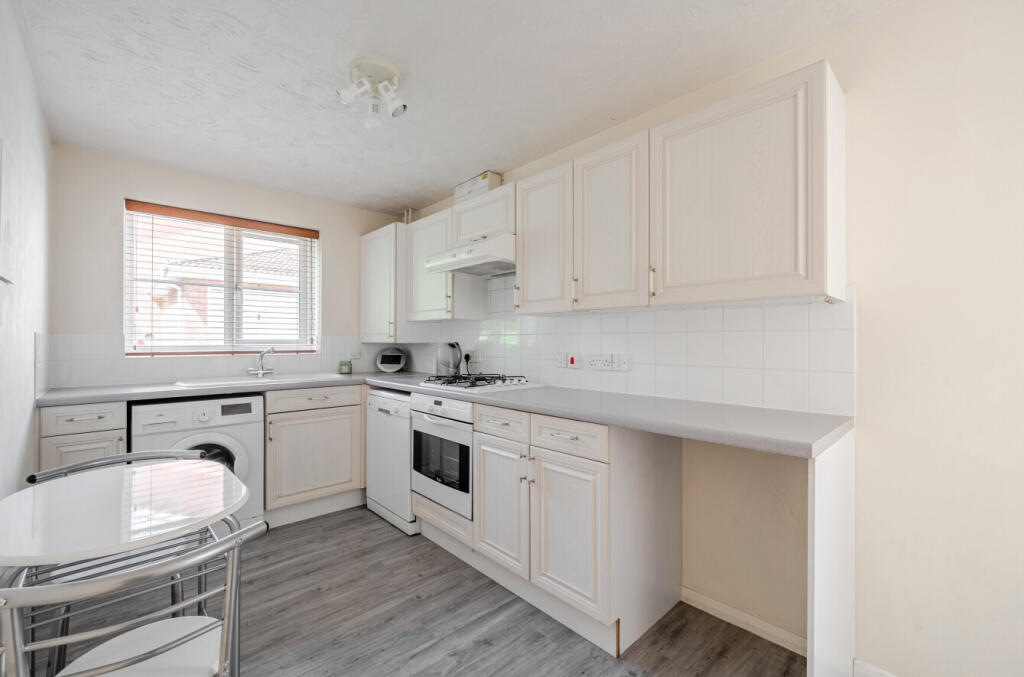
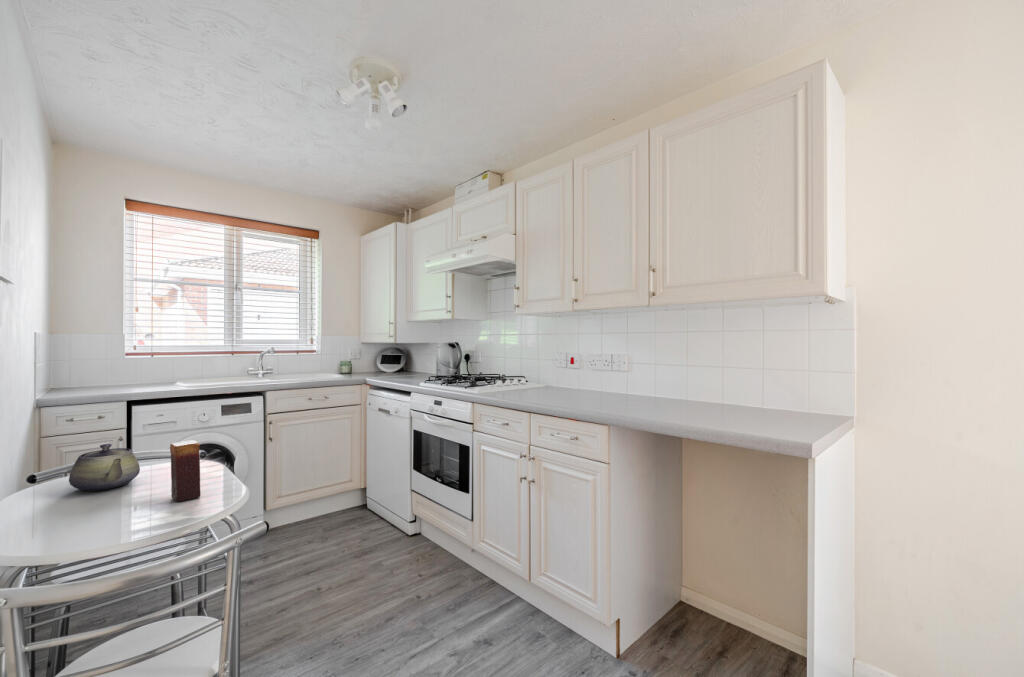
+ candle (185, 470)
+ teapot (106, 465)
